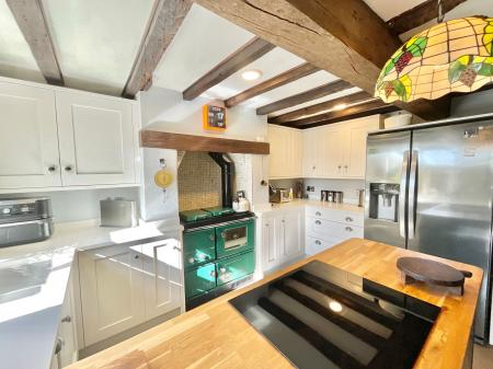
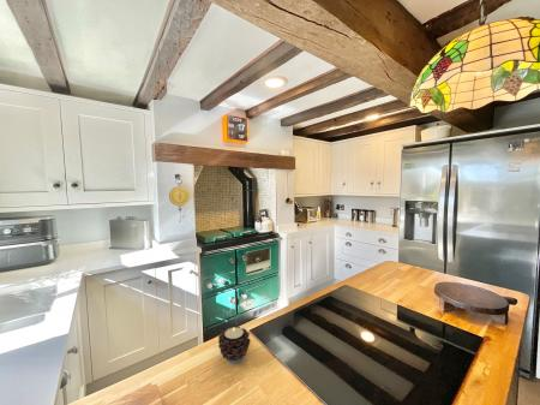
+ candle (234, 341)
